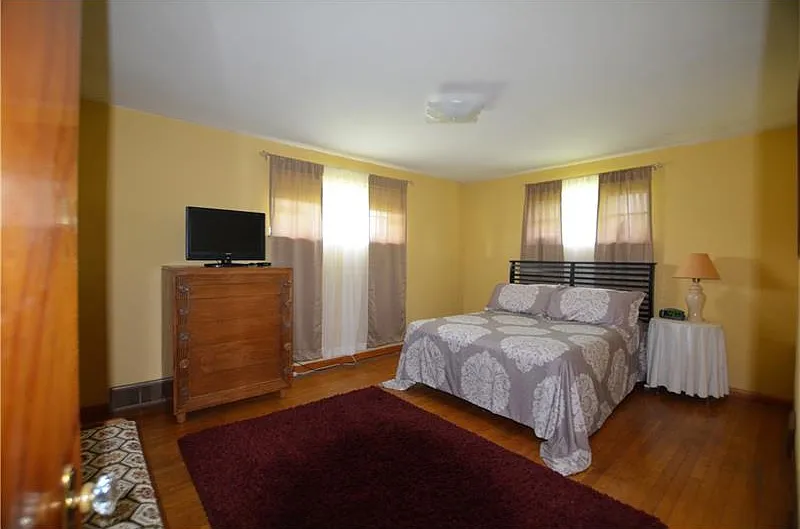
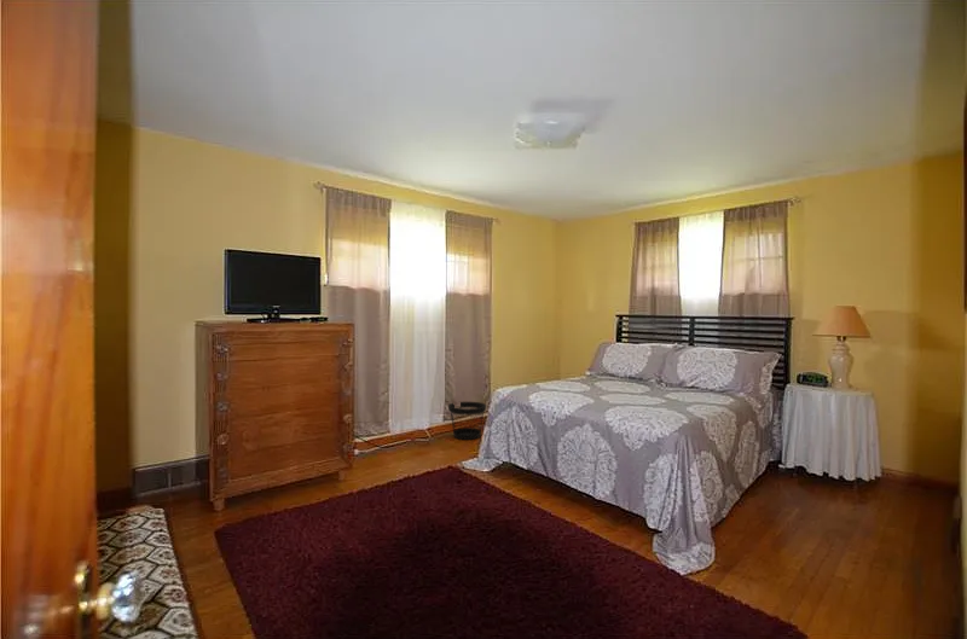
+ wastebasket (465, 420)
